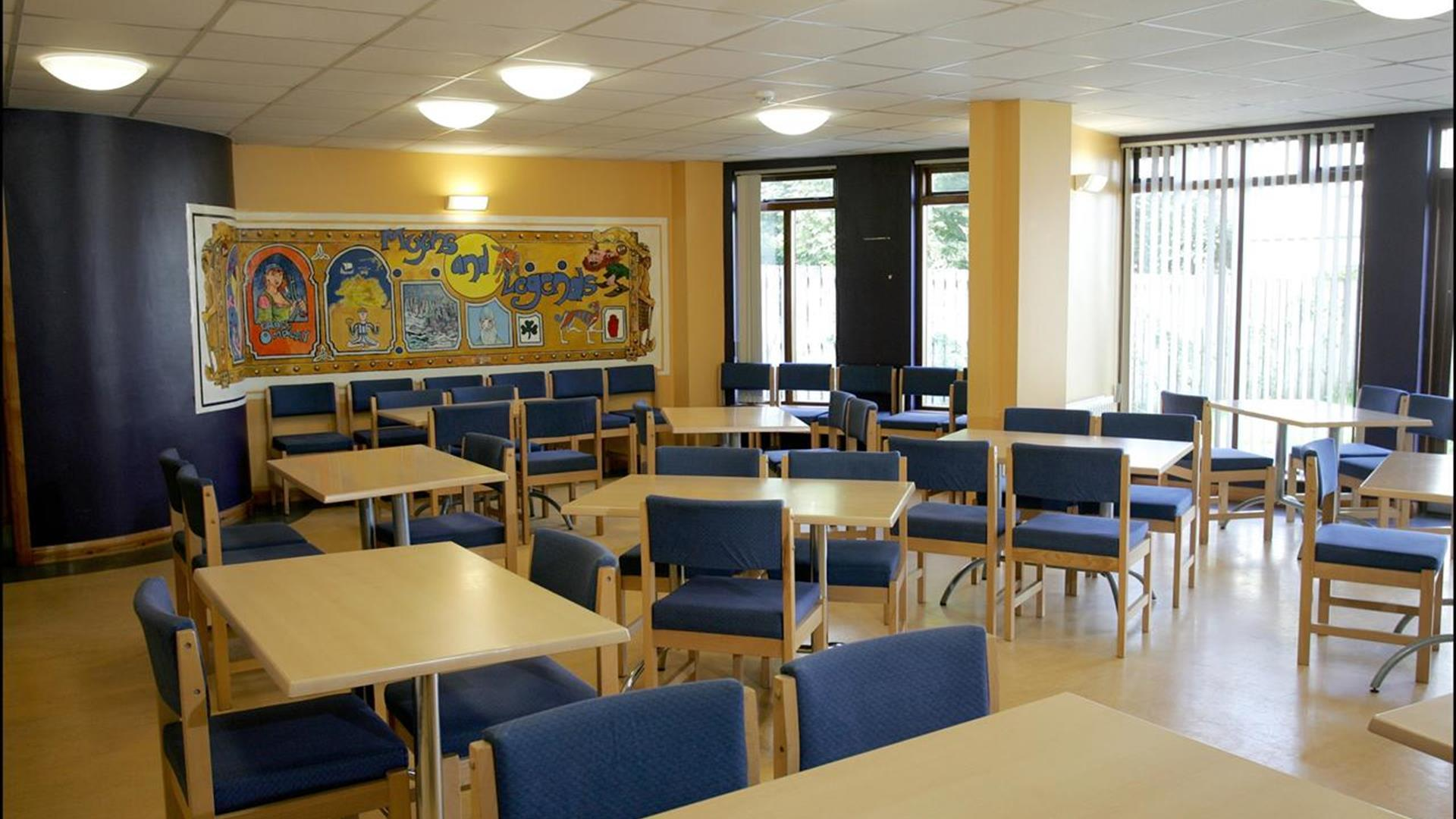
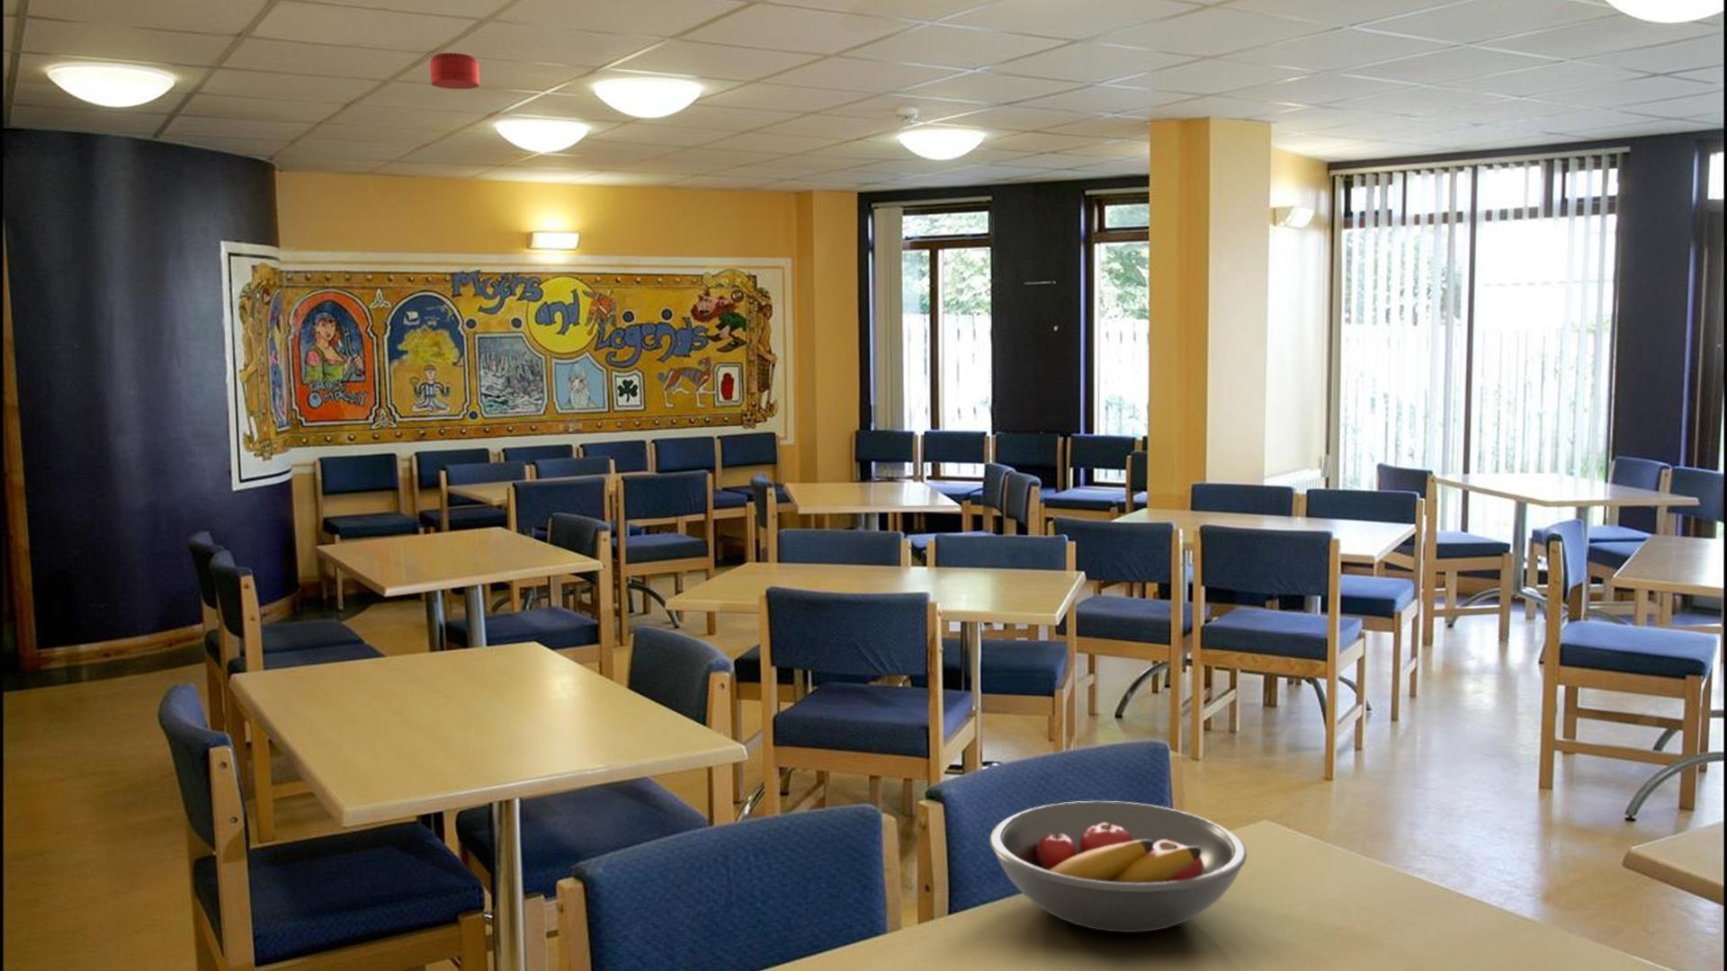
+ fruit bowl (1115, 865)
+ smoke detector (454, 70)
